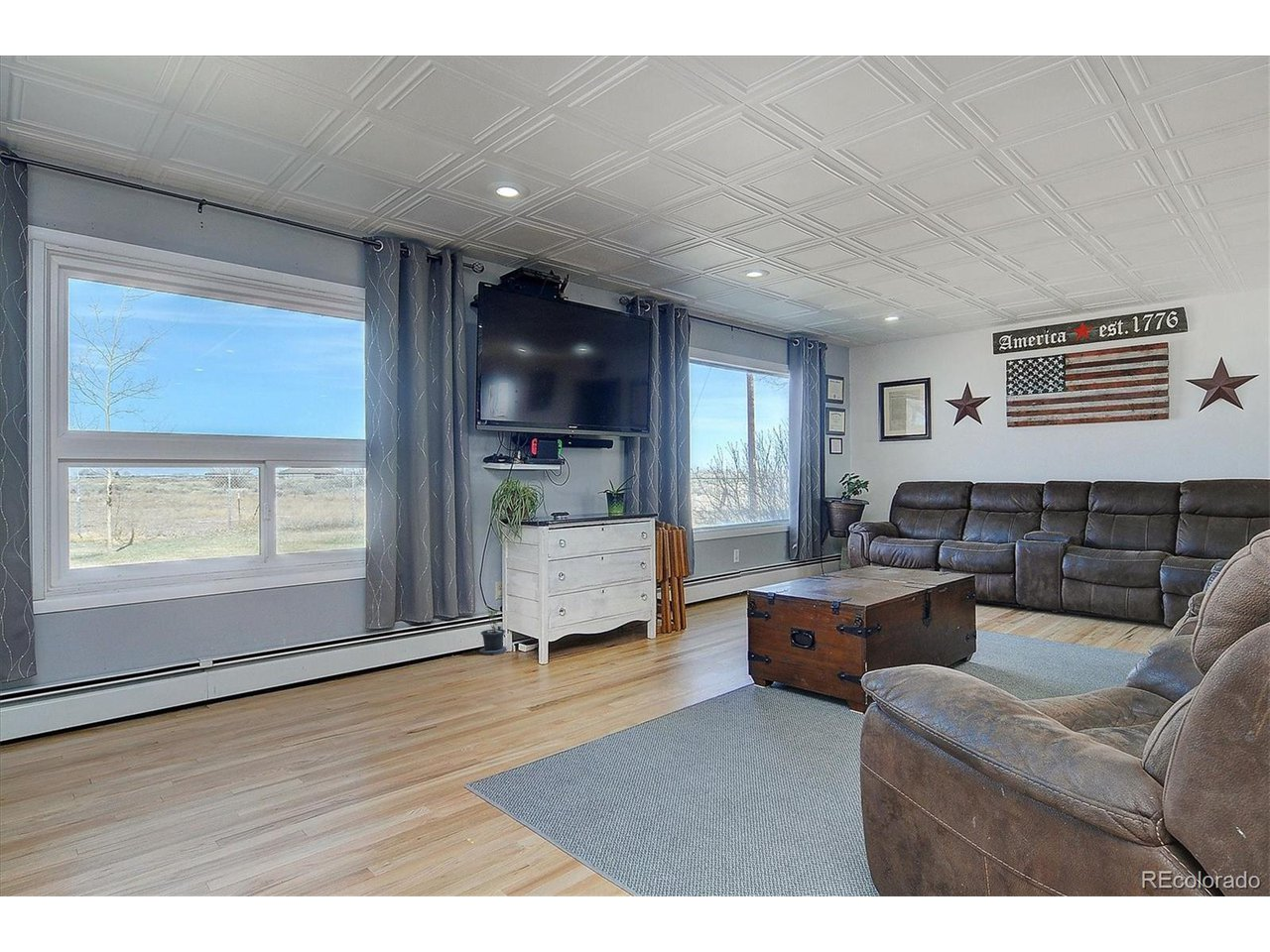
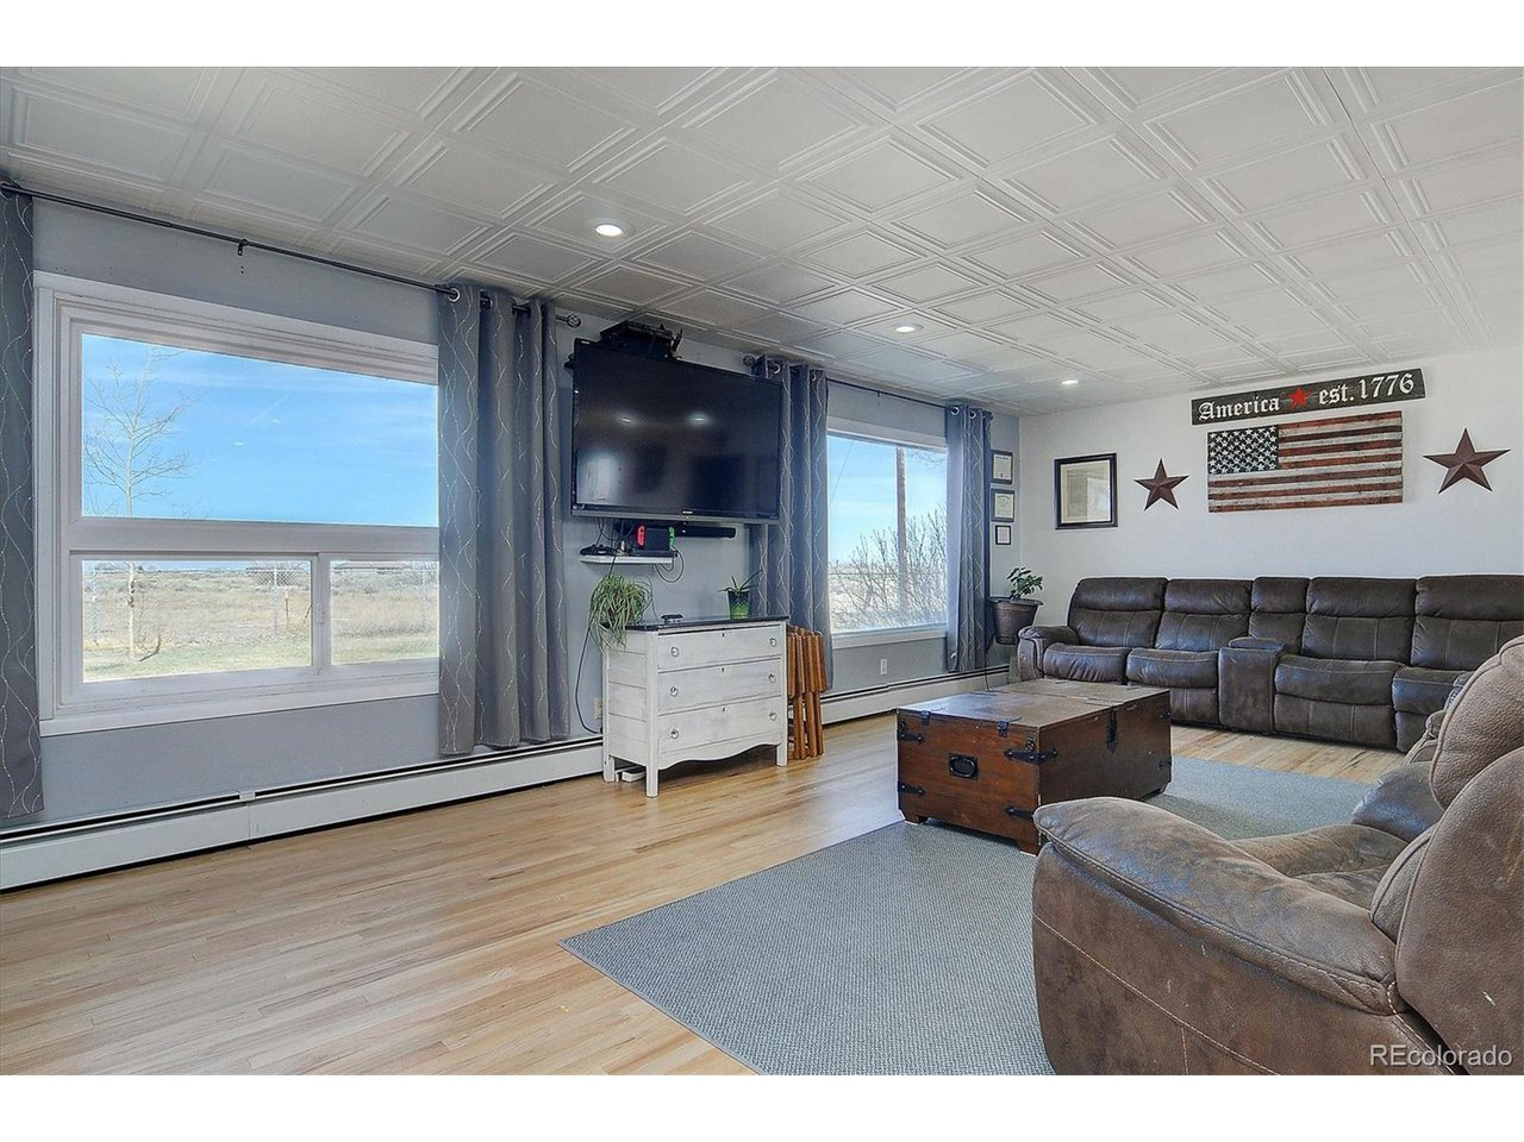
- potted plant (491, 627)
